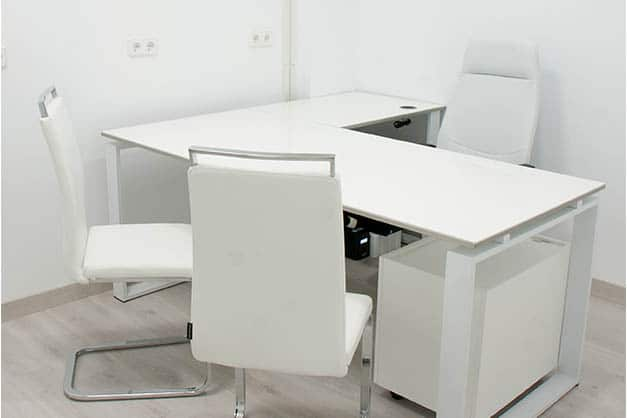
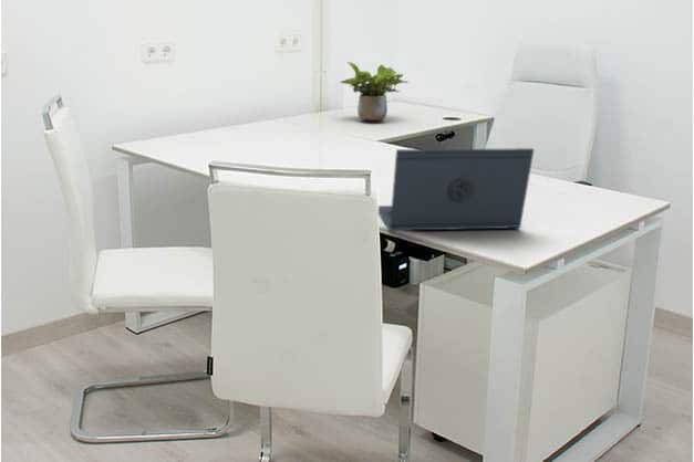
+ potted plant (374, 92)
+ laptop (449, 180)
